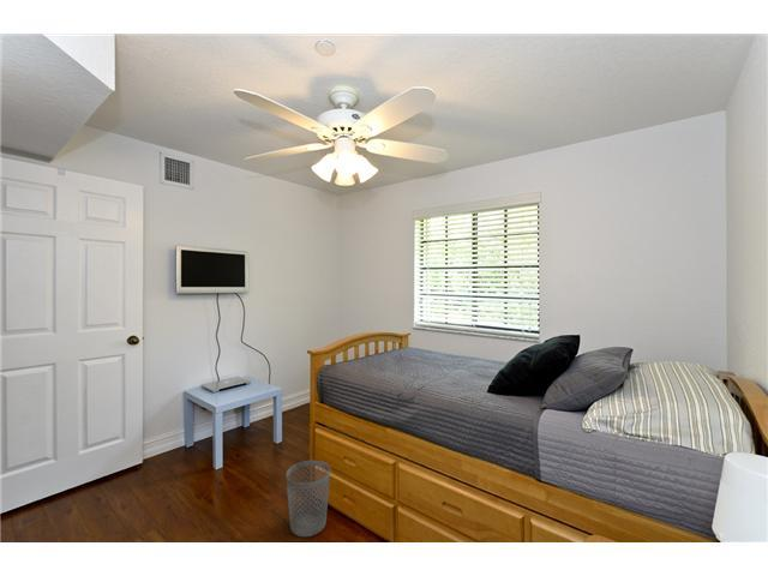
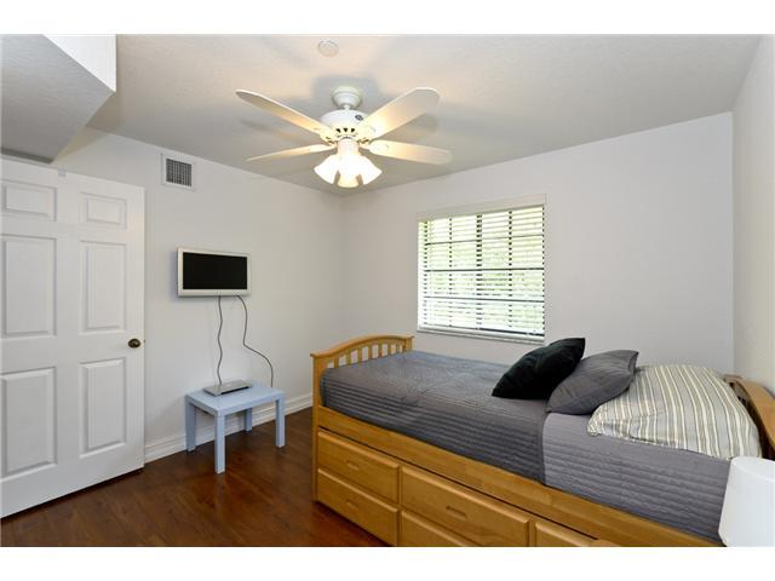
- wastebasket (308, 498)
